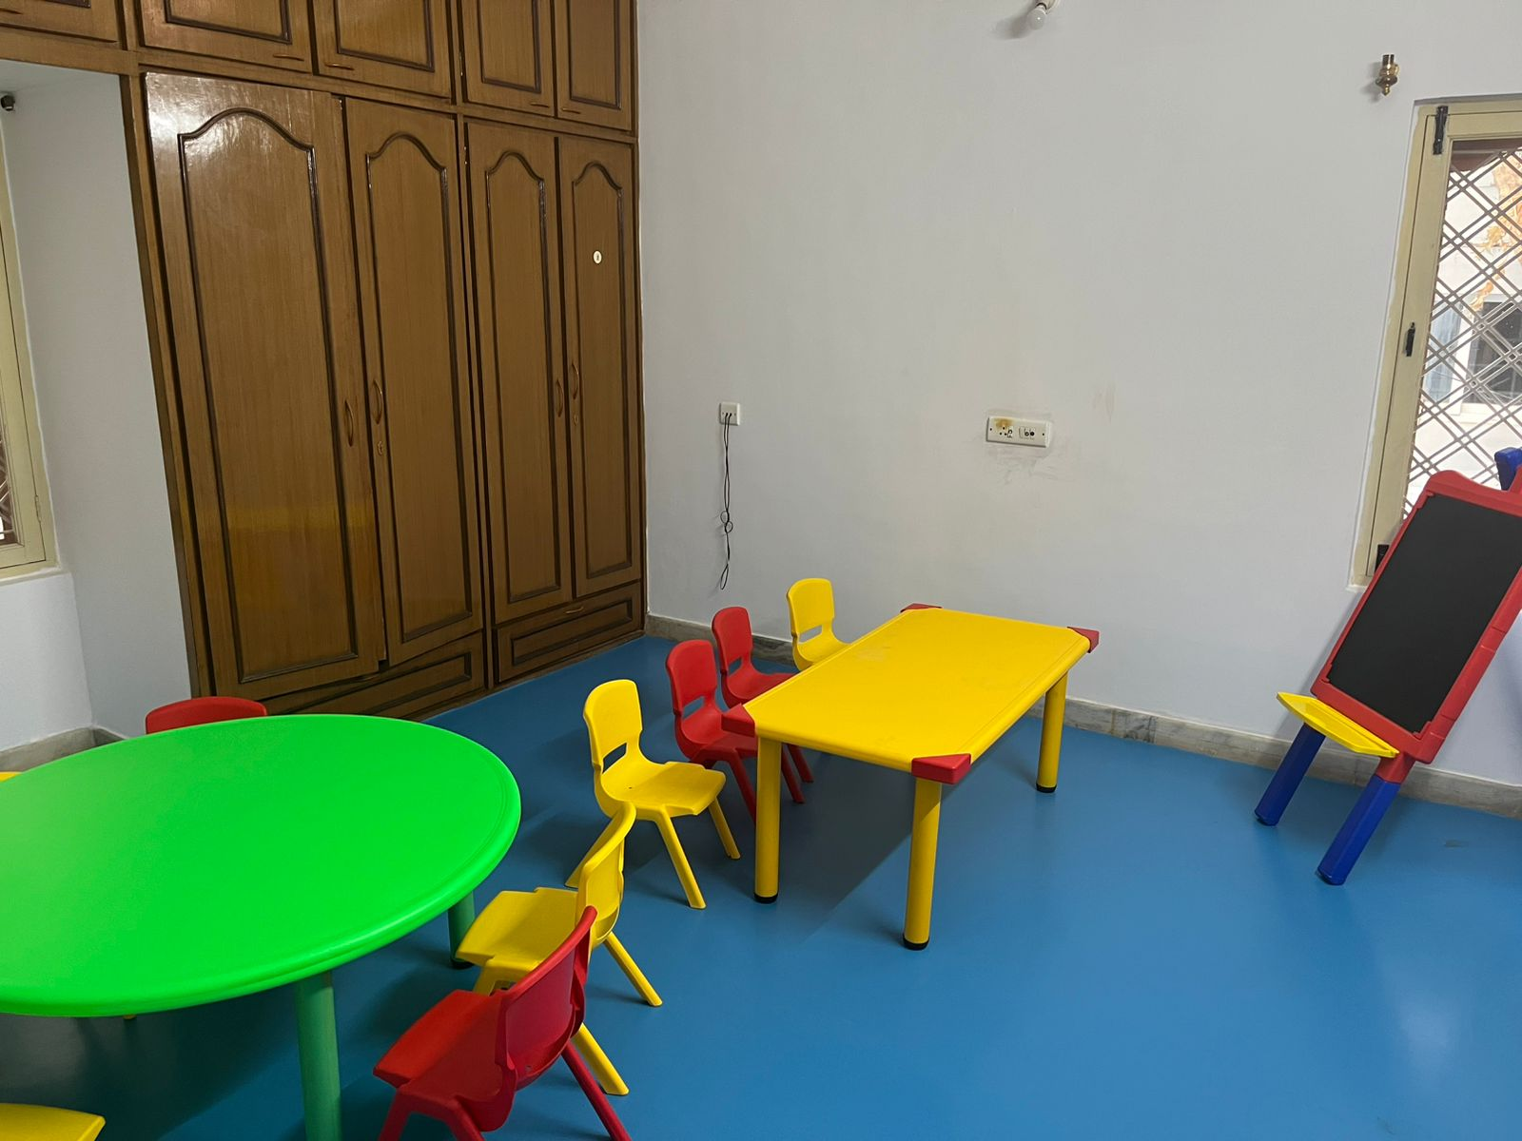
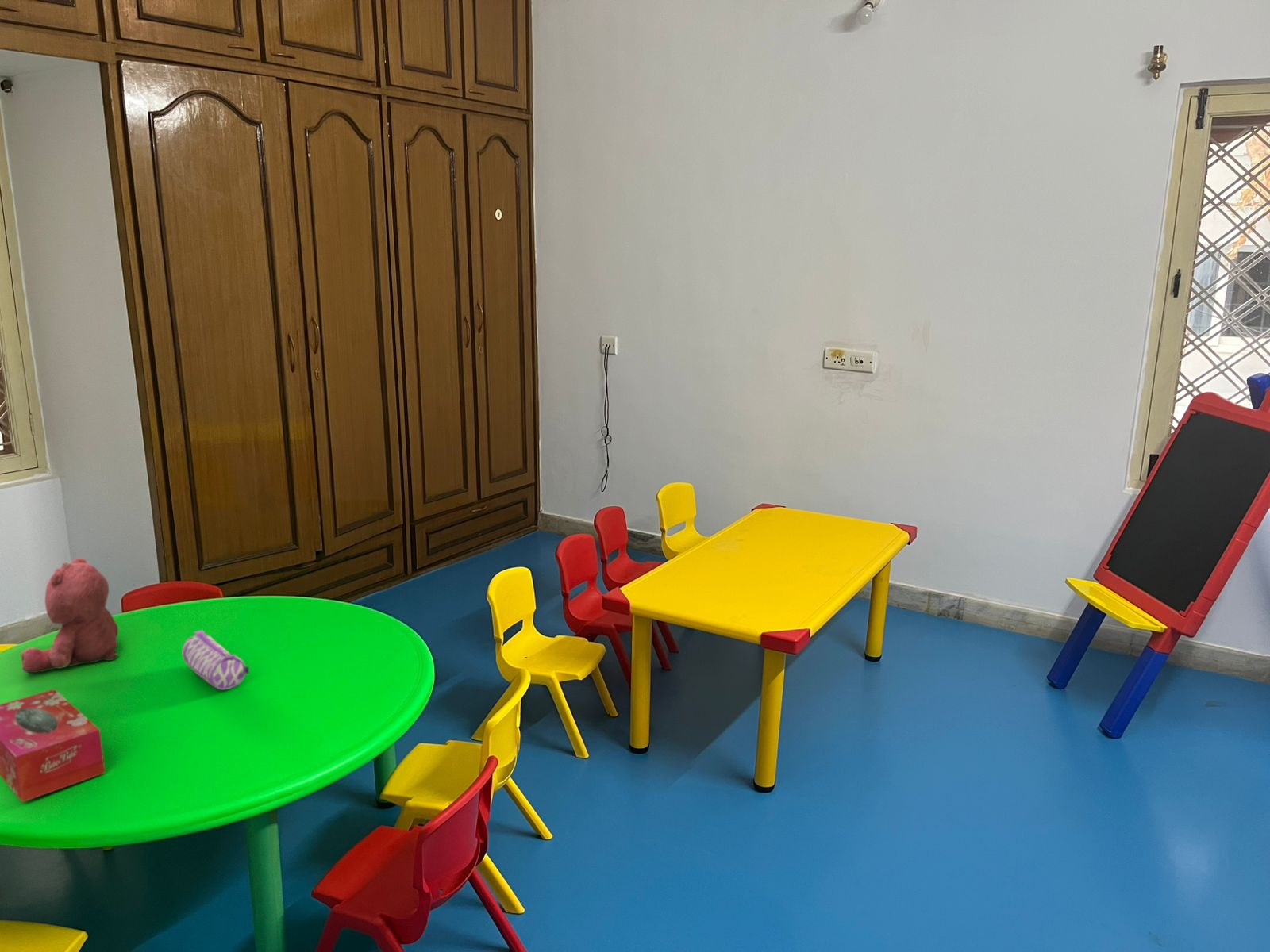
+ teddy bear (71, 608)
+ tissue box (39, 741)
+ pencil case (213, 660)
